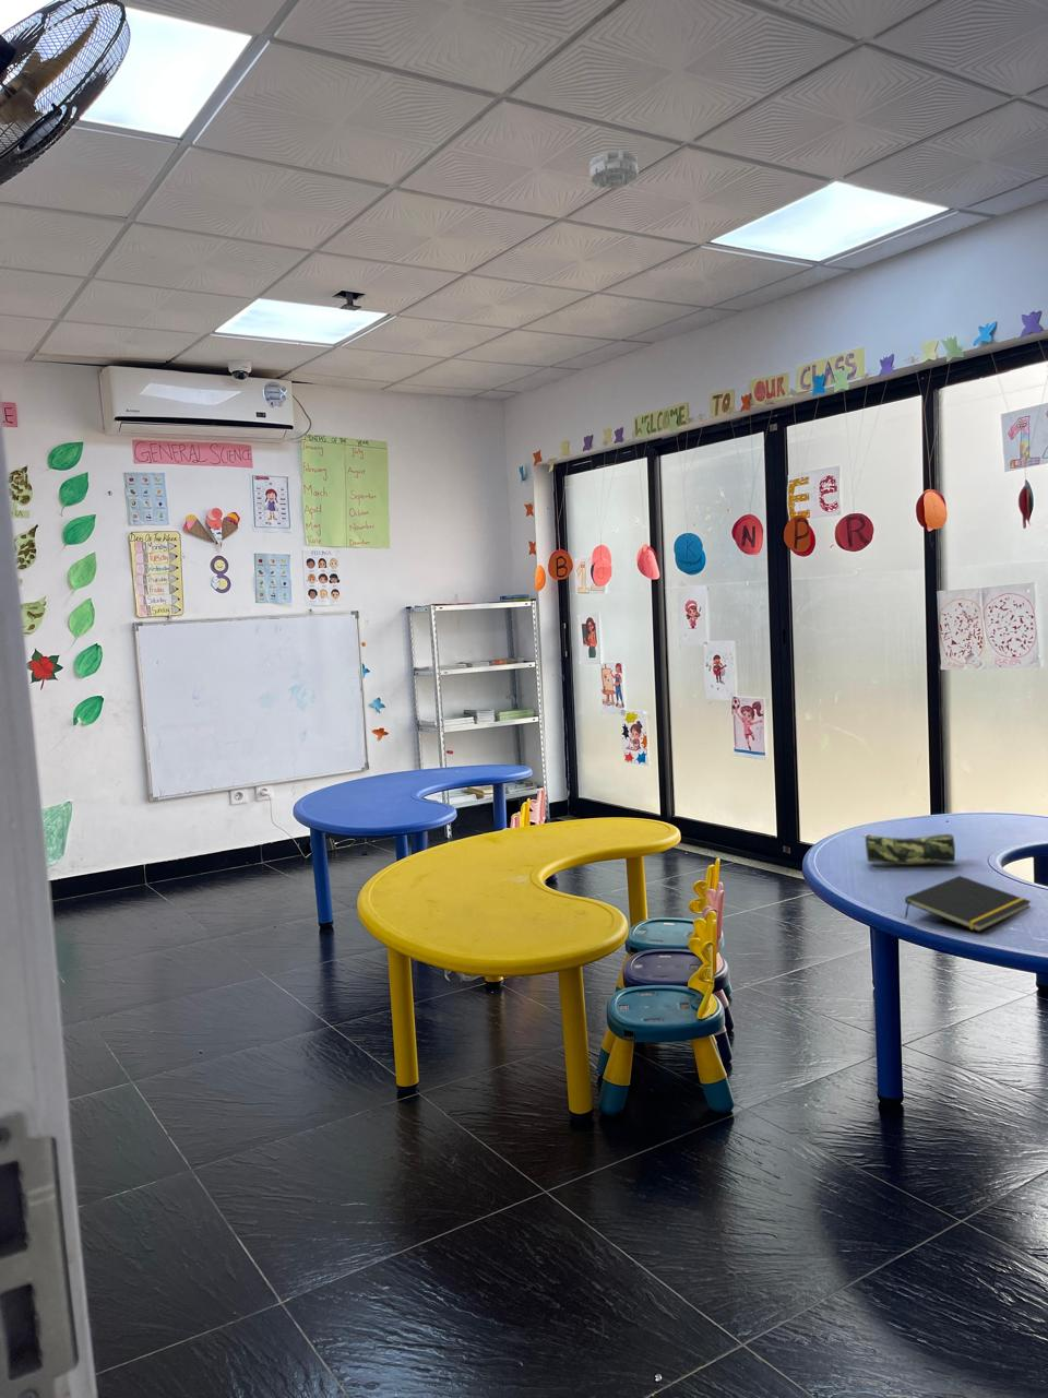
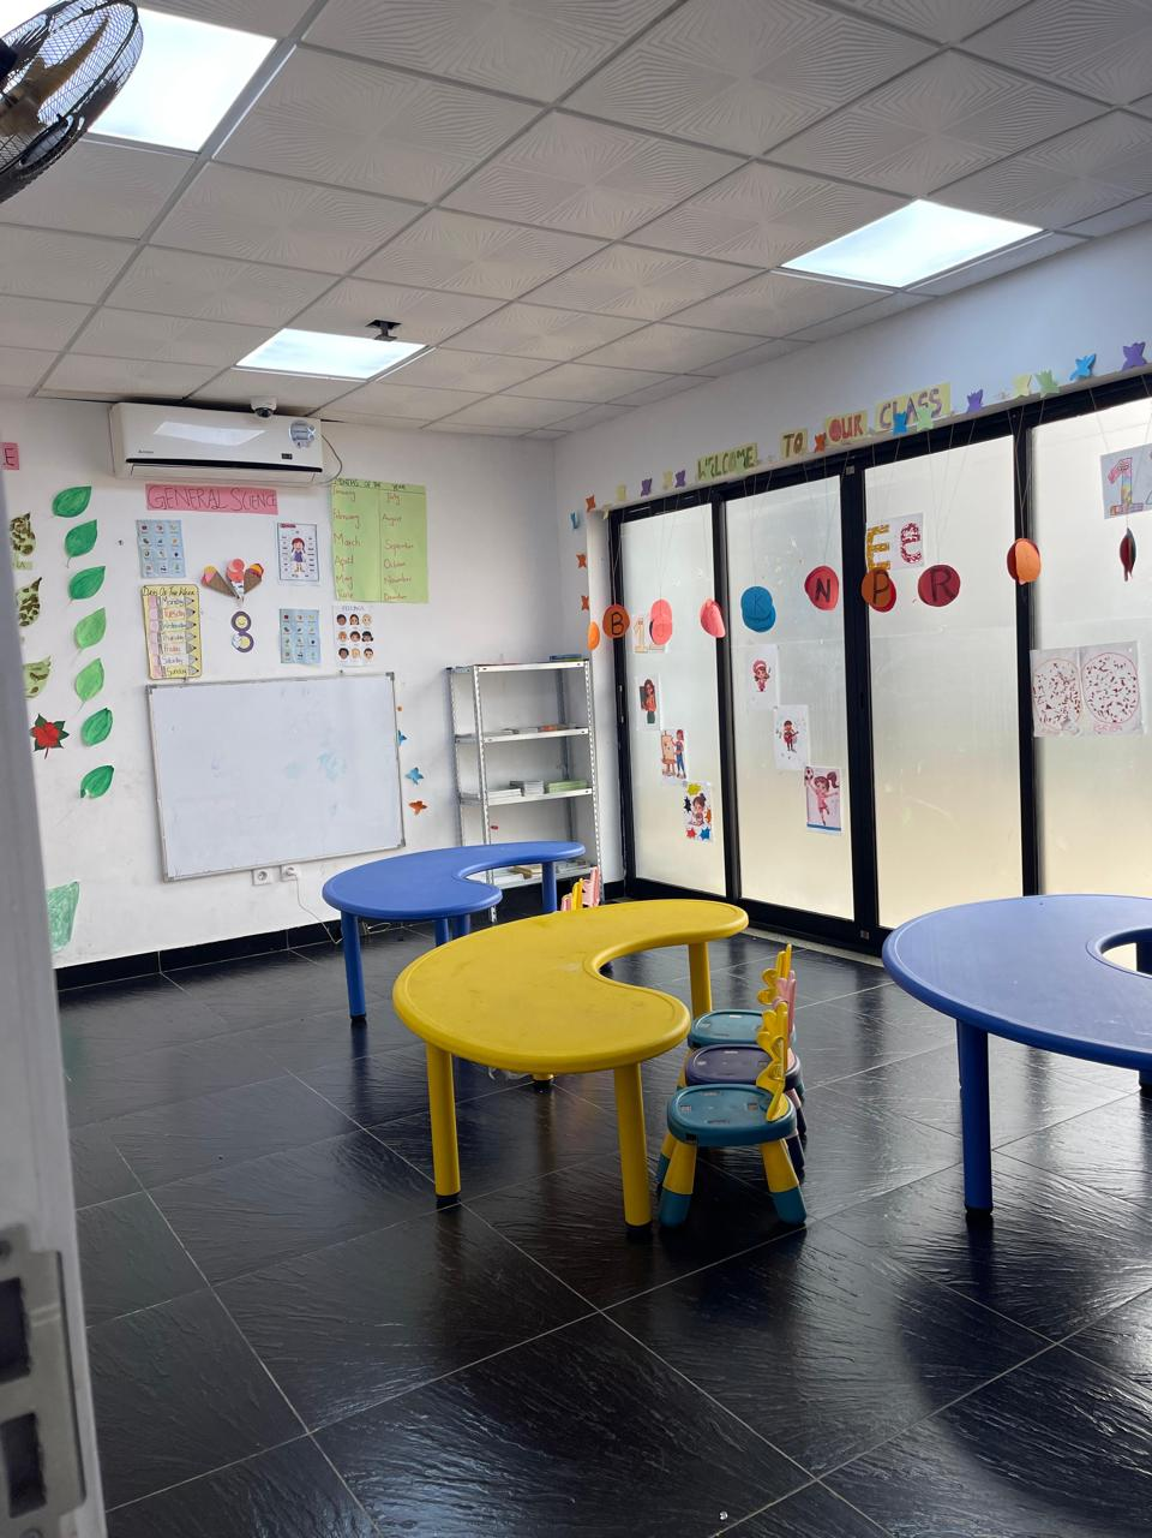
- notepad (969, 902)
- pencil case (907, 849)
- smoke detector (613, 168)
